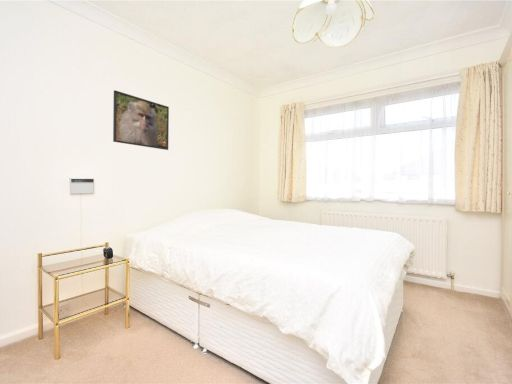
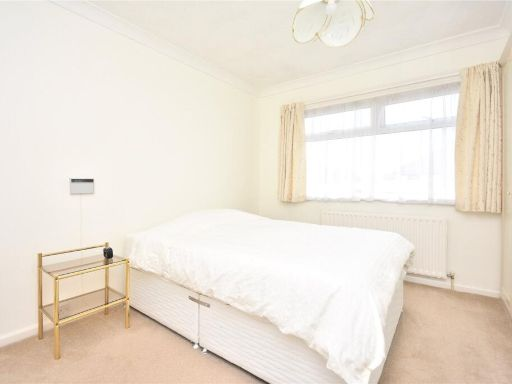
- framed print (143, 122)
